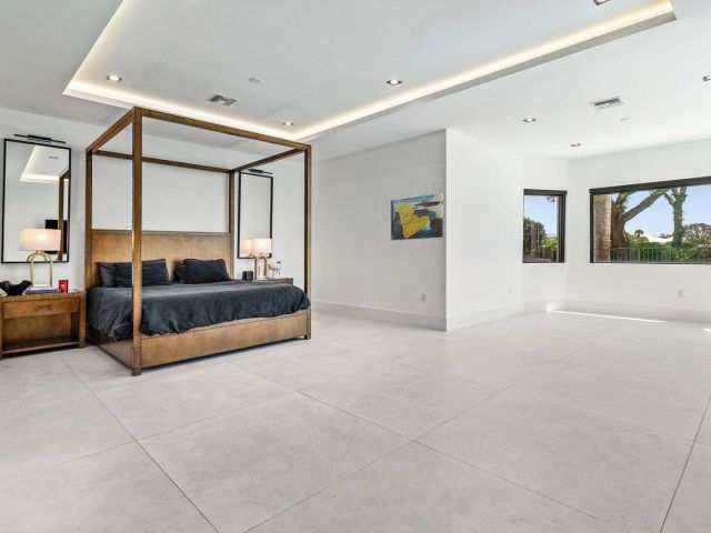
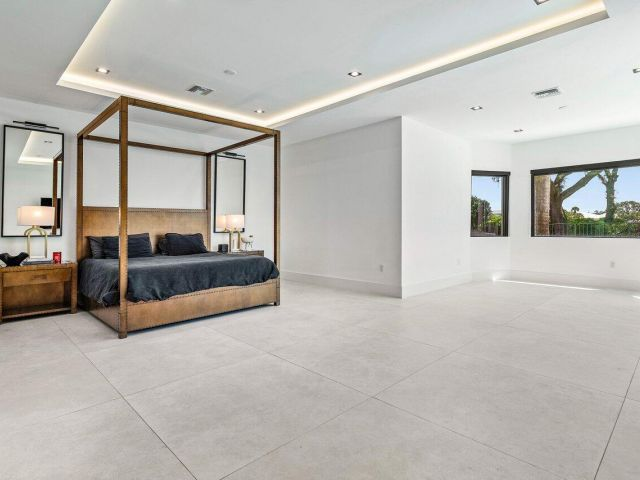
- wall art (414, 218)
